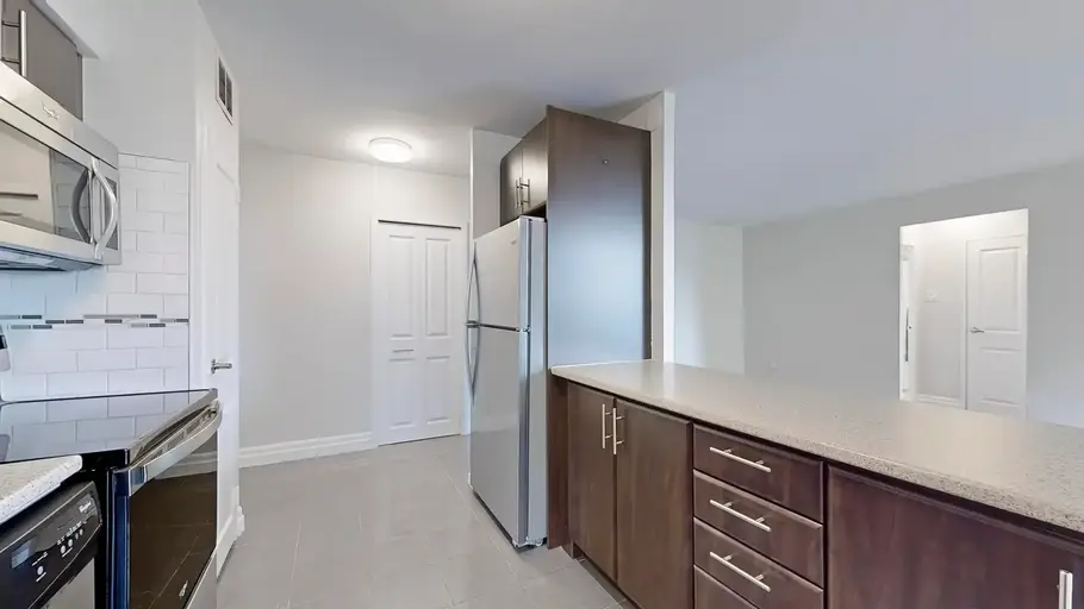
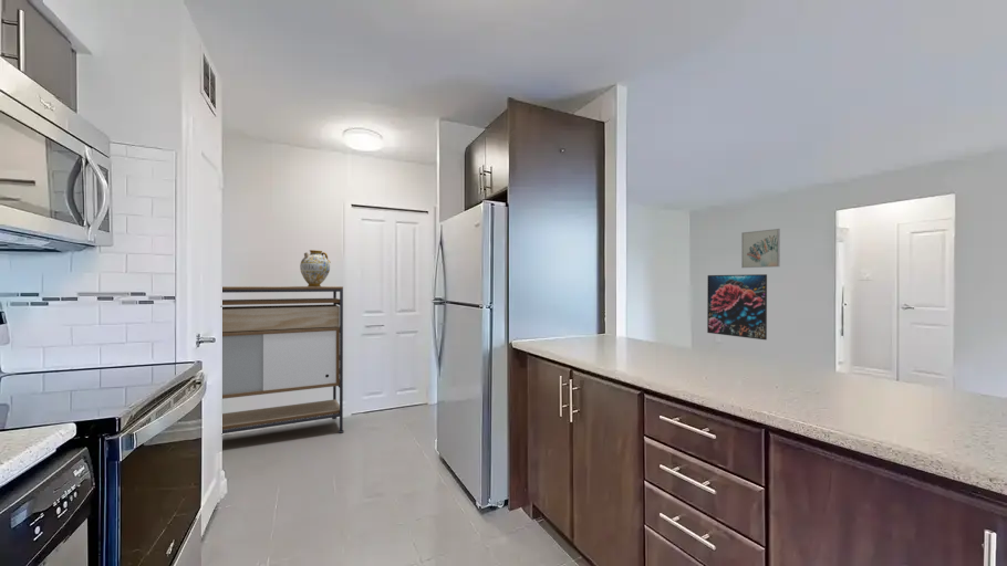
+ shelving unit (272, 360)
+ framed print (735, 305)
+ wall art (759, 249)
+ ceramic jug (314, 268)
